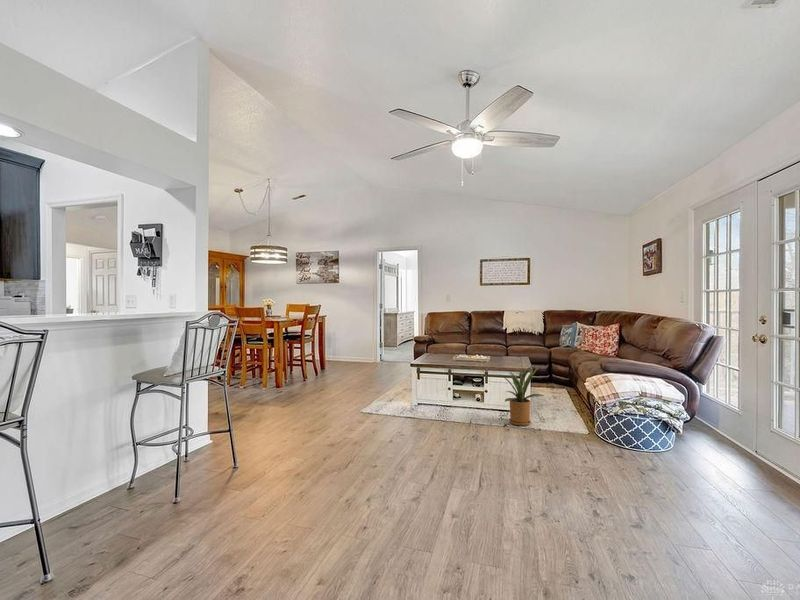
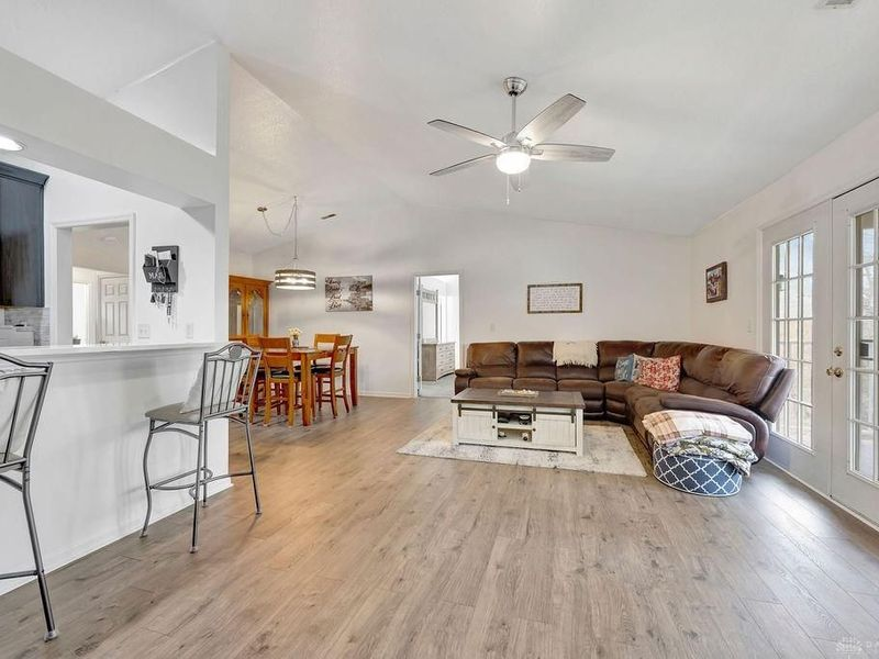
- house plant (518, 393)
